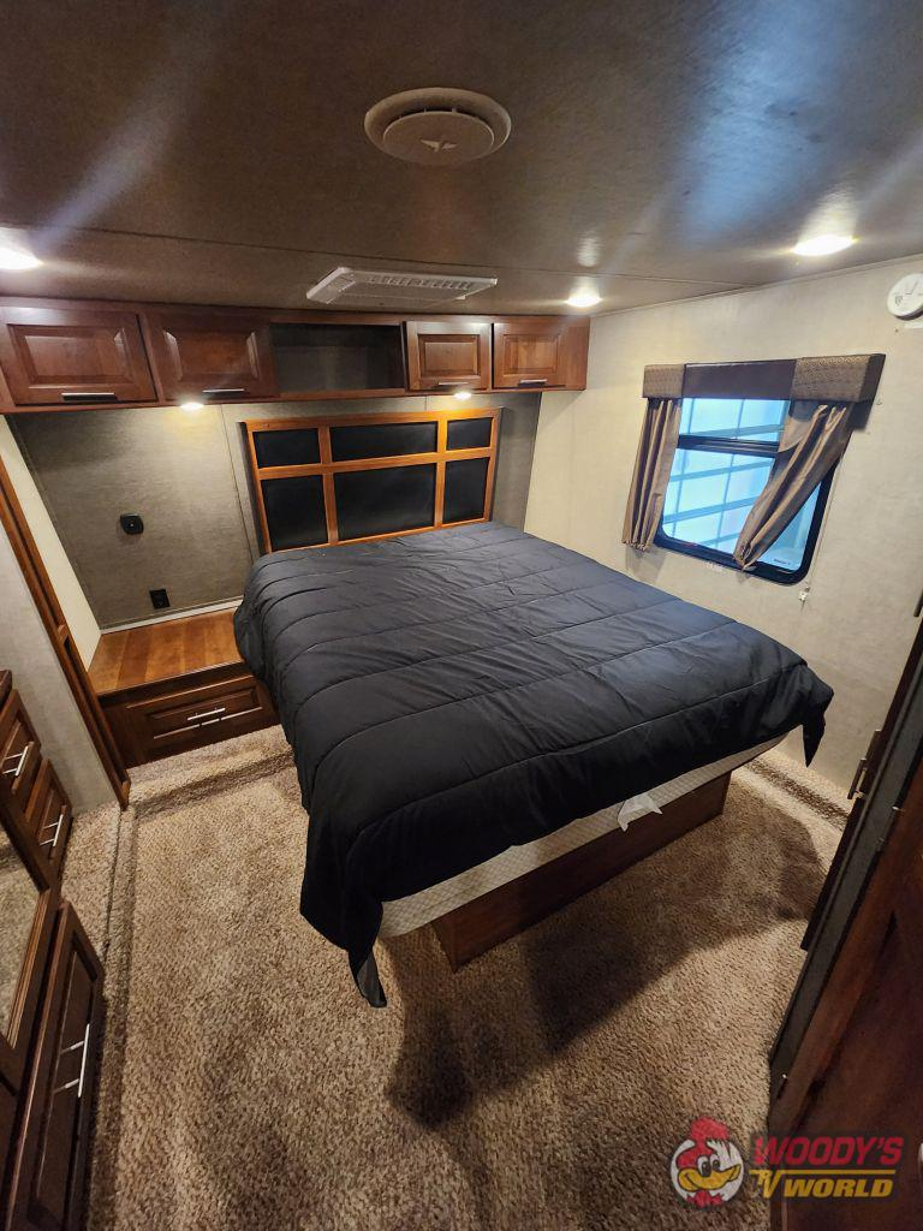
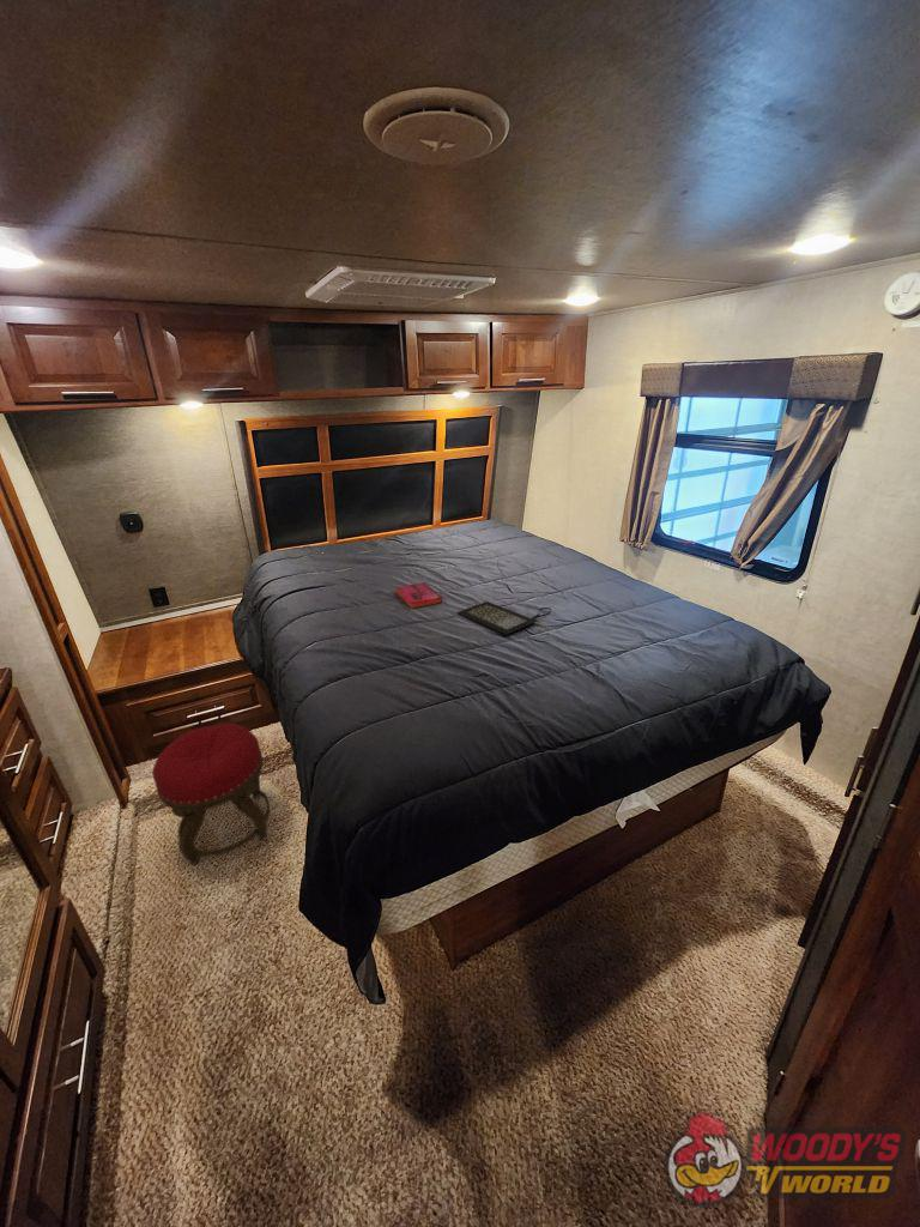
+ clutch bag (500, 617)
+ hardback book (418, 594)
+ stool (217, 788)
